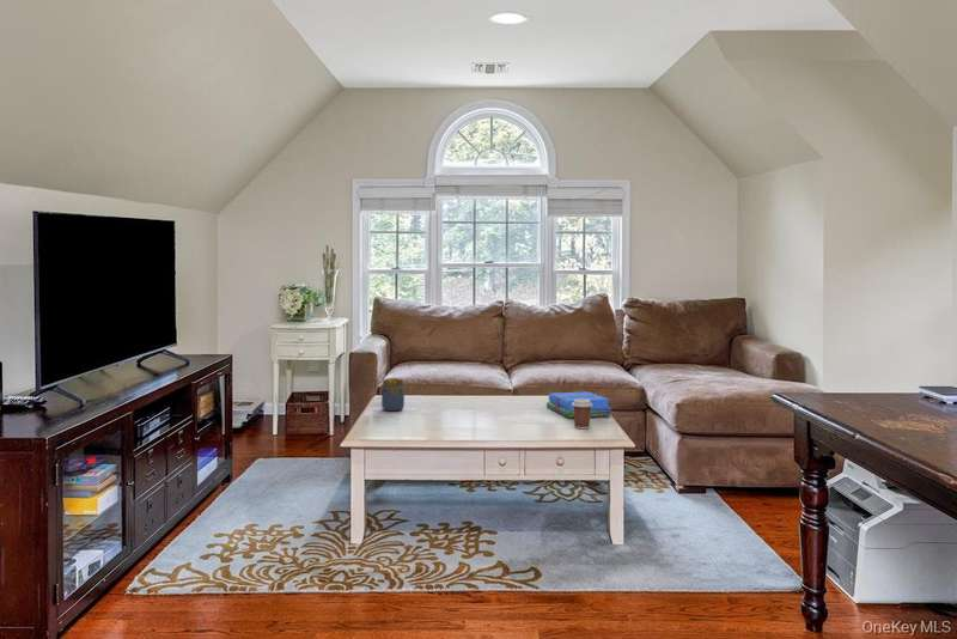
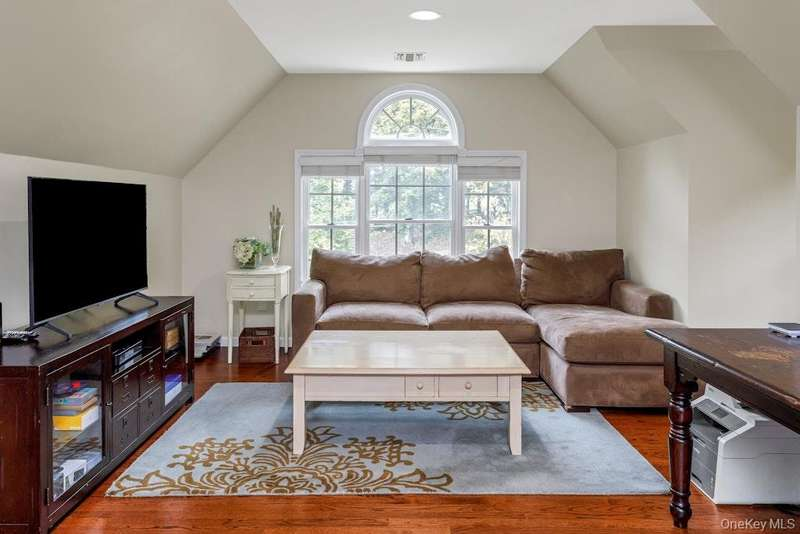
- jar (391, 394)
- coffee cup (581, 413)
- books (578, 398)
